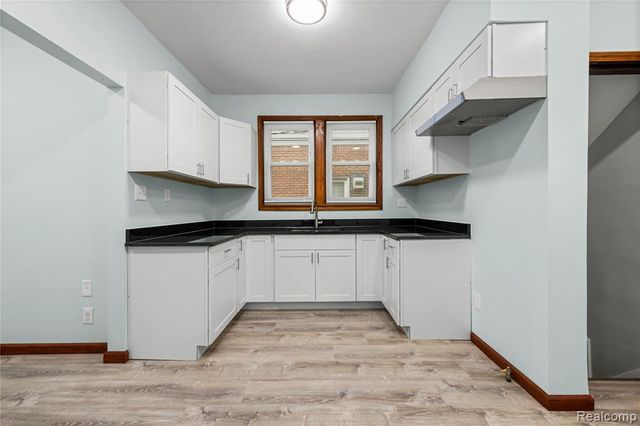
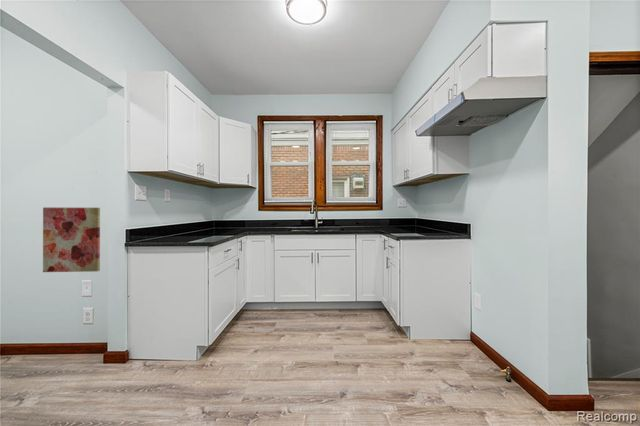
+ wall art (71, 239)
